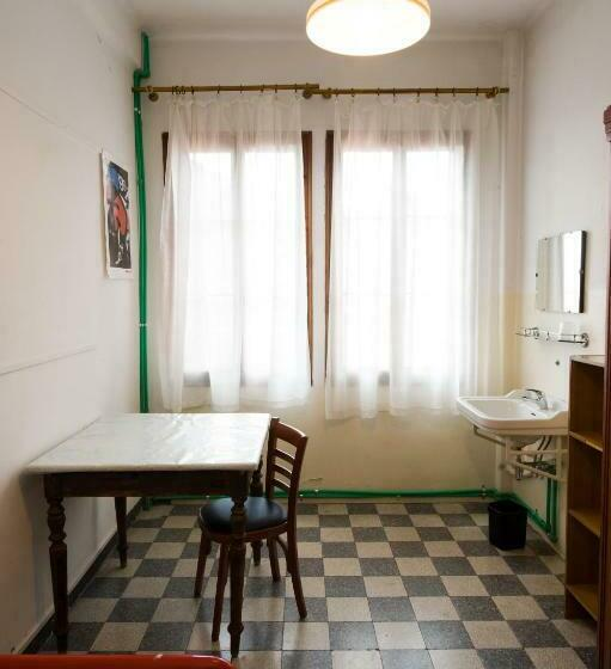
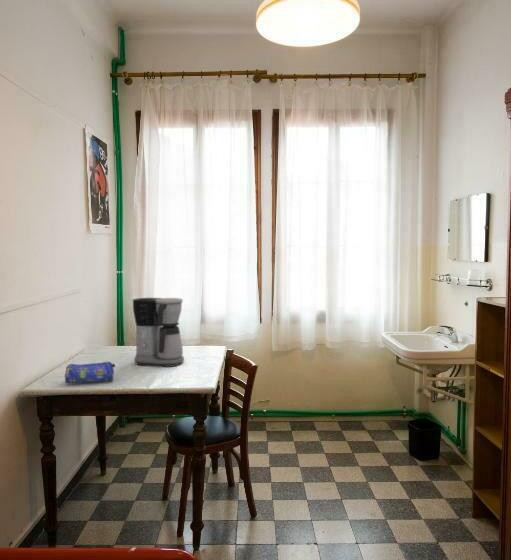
+ coffee maker (156, 331)
+ pencil case (90, 372)
